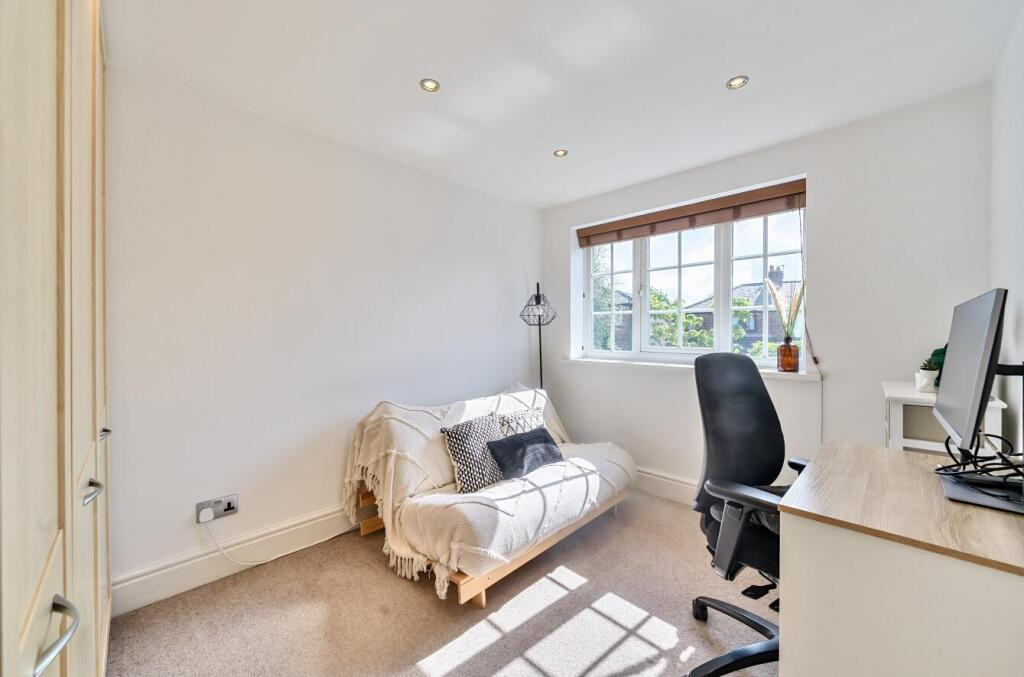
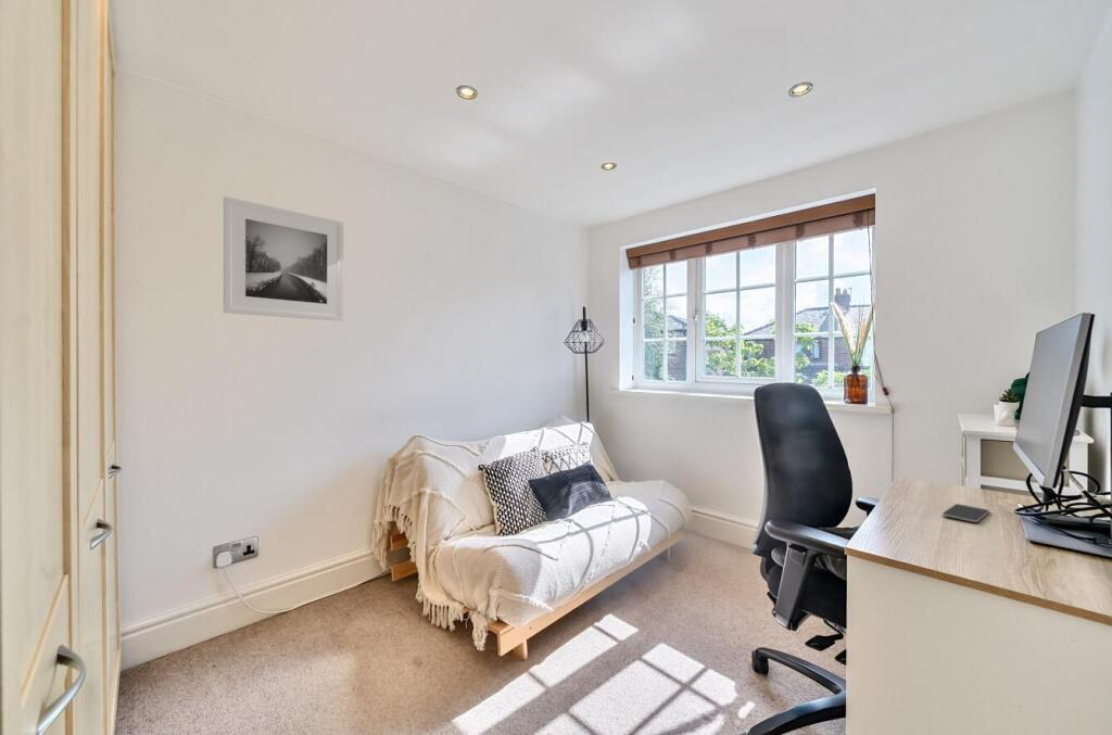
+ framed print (288, 264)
+ smartphone (965, 512)
